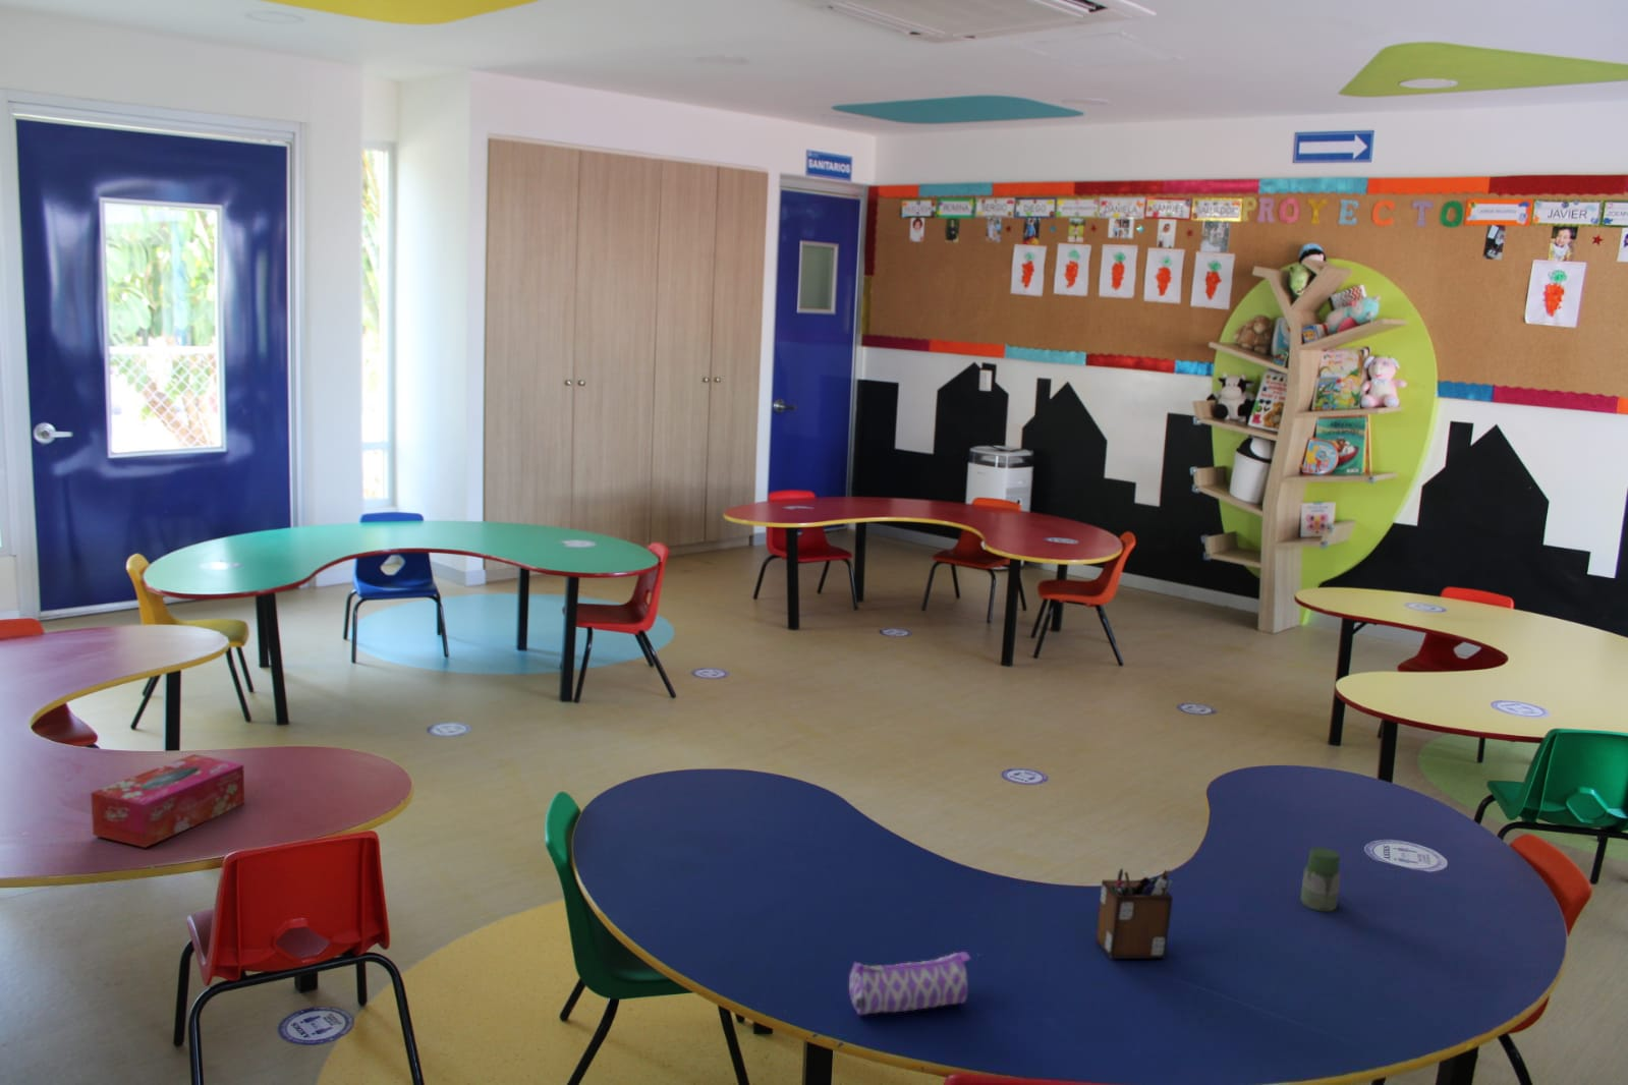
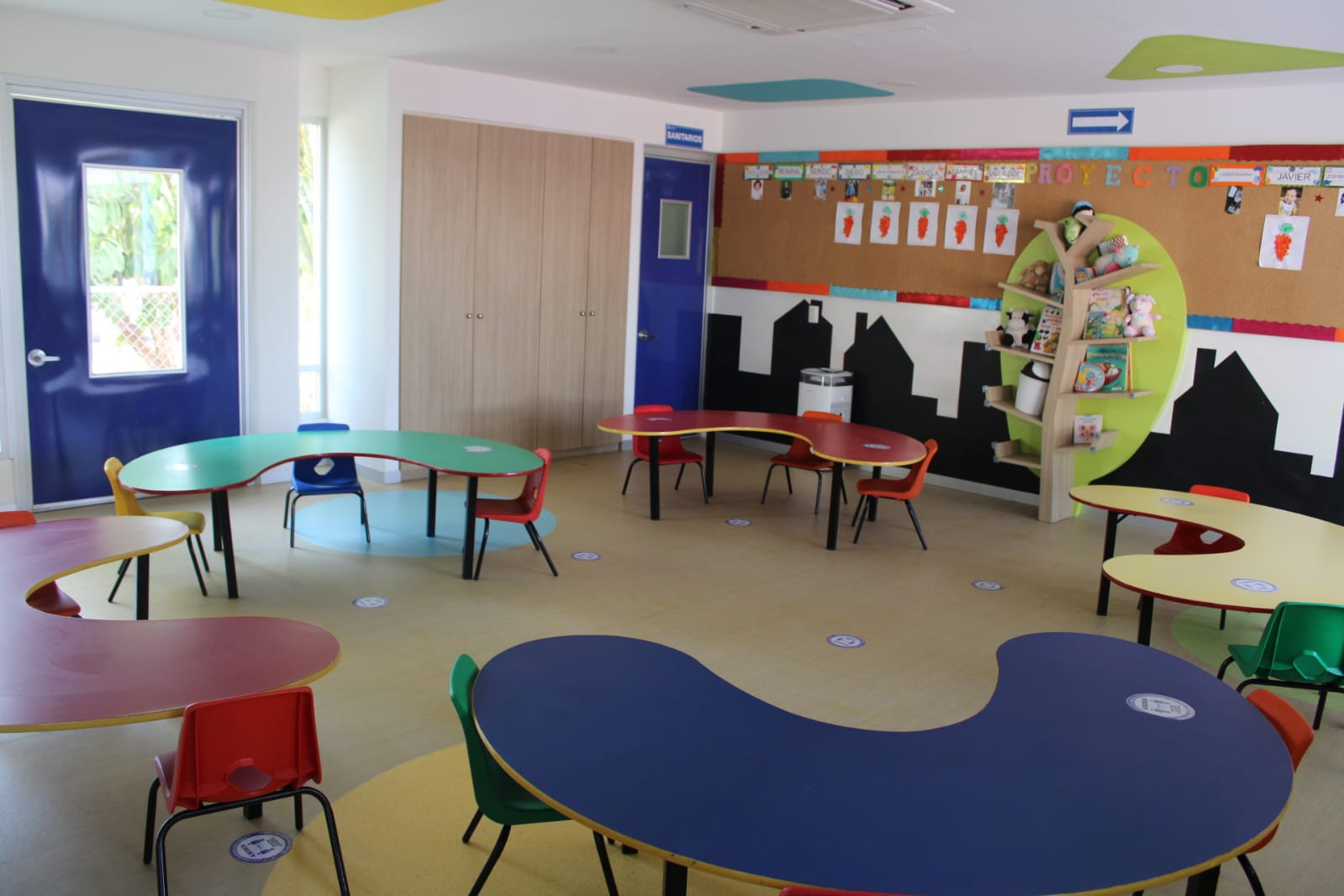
- pencil case (907, 981)
- tissue box (170, 798)
- jar (1322, 878)
- desk organizer (1134, 907)
